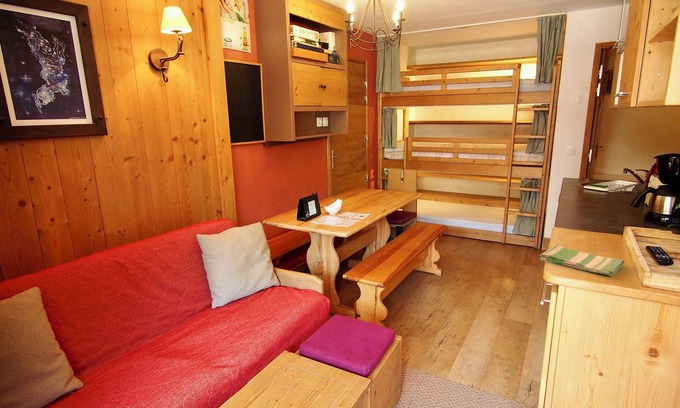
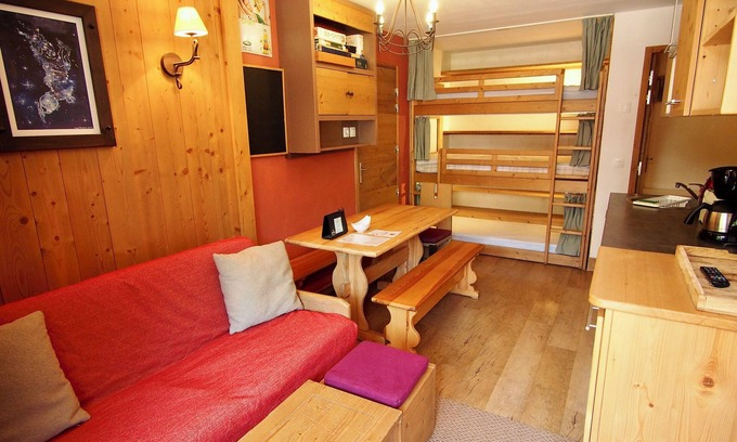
- dish towel (581, 258)
